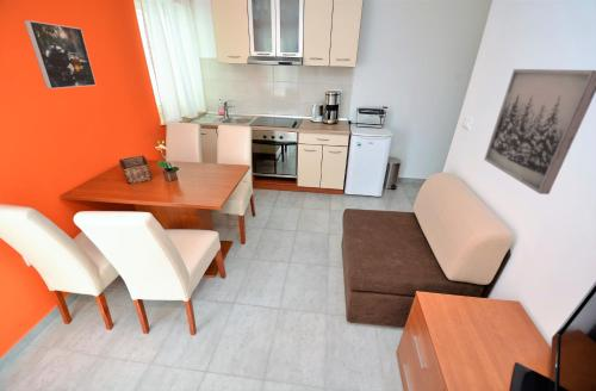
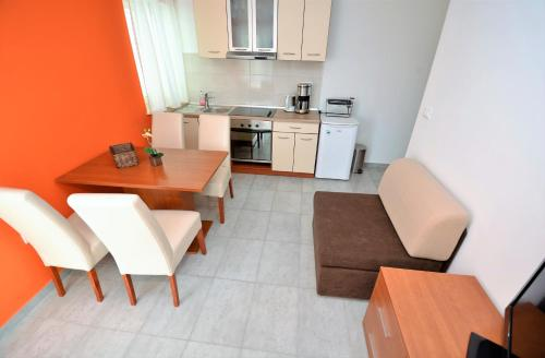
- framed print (64, 56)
- wall art (529, 125)
